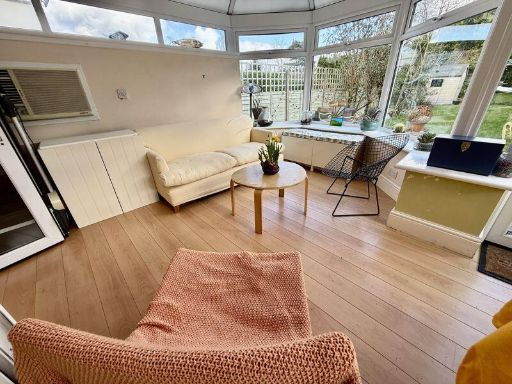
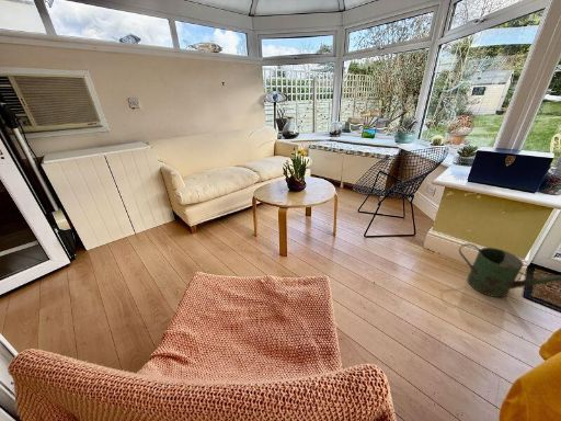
+ watering can (506, 272)
